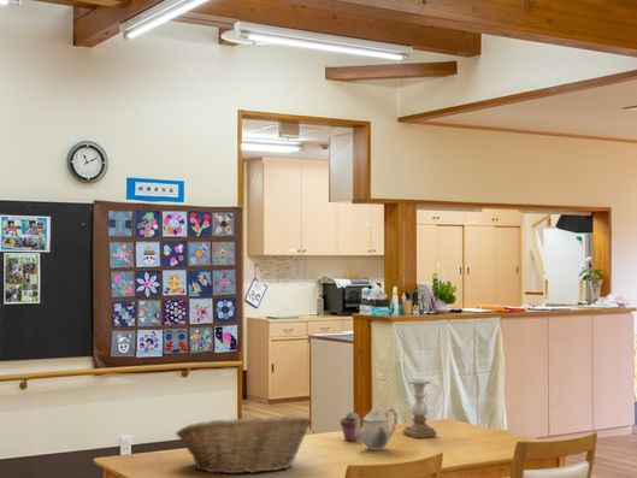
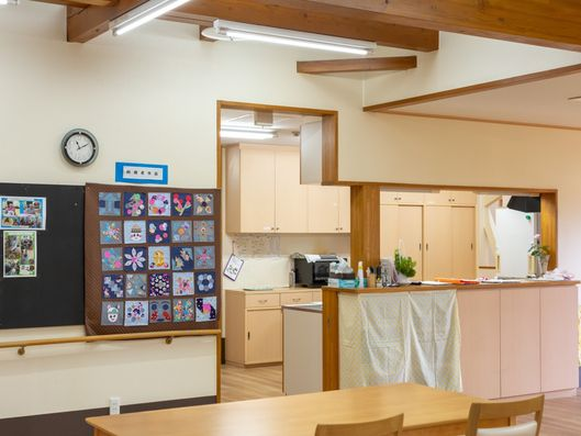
- fruit basket (244, 438)
- teapot (374, 426)
- candle holder (419, 407)
- potted succulent (350, 425)
